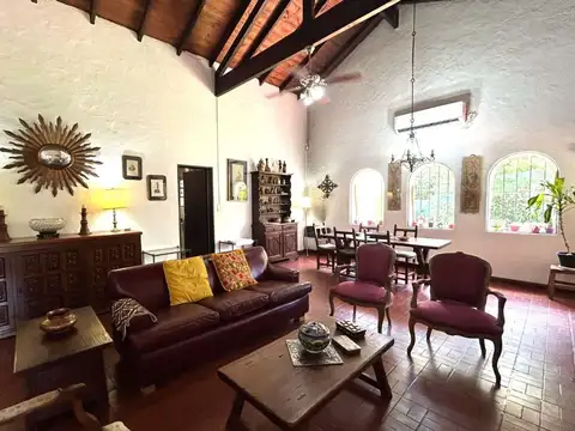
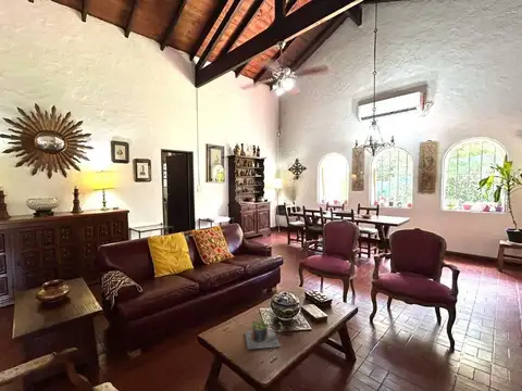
+ plant (262, 328)
